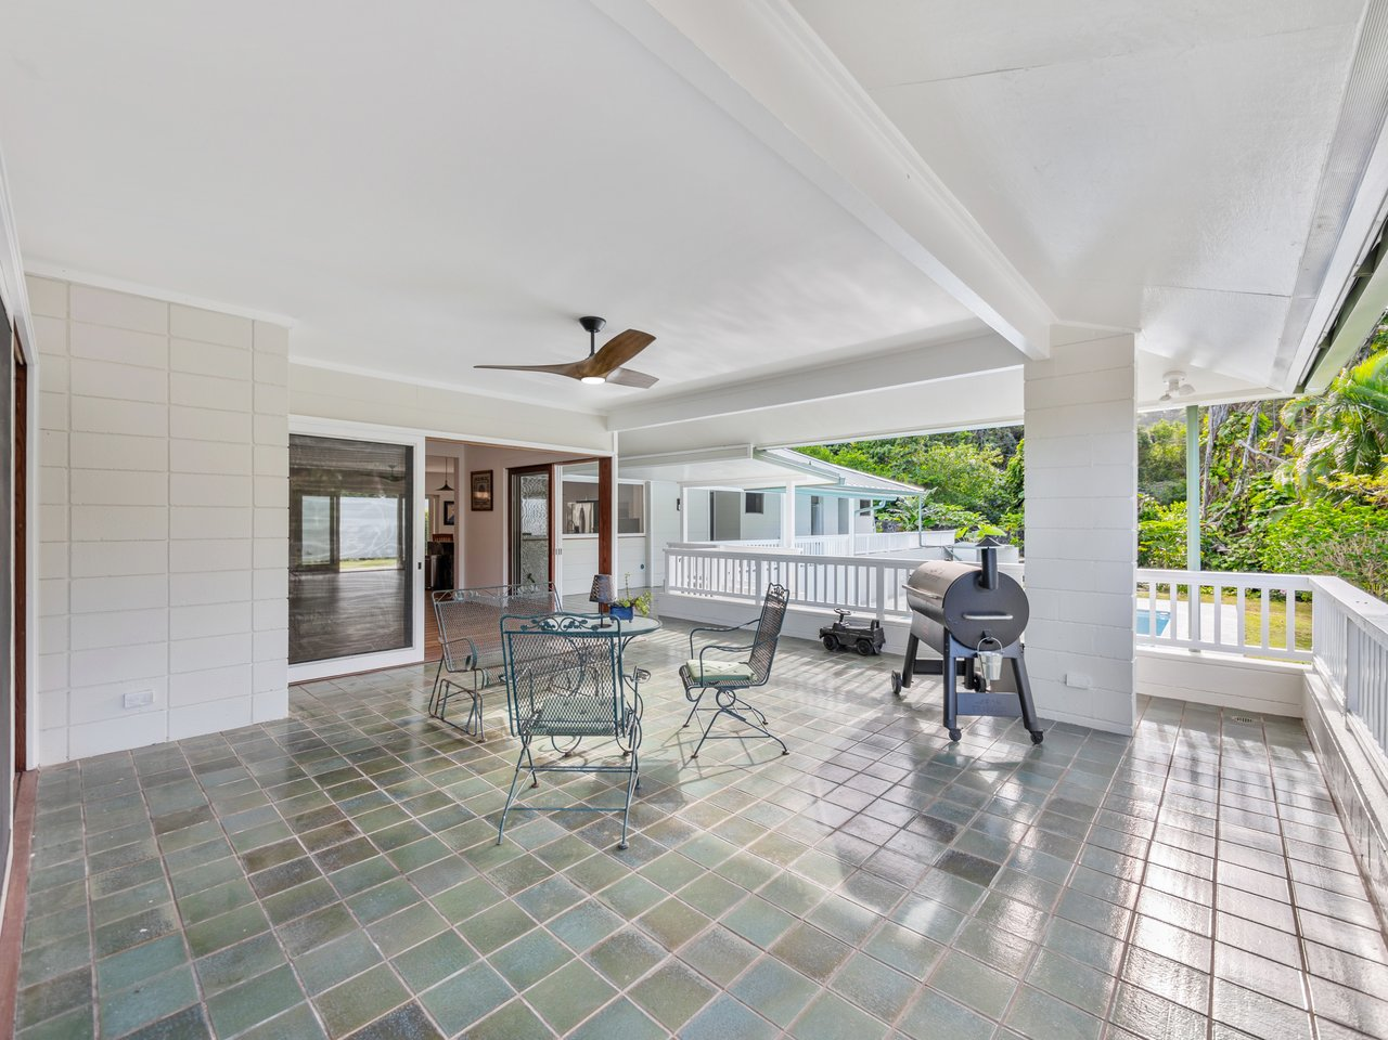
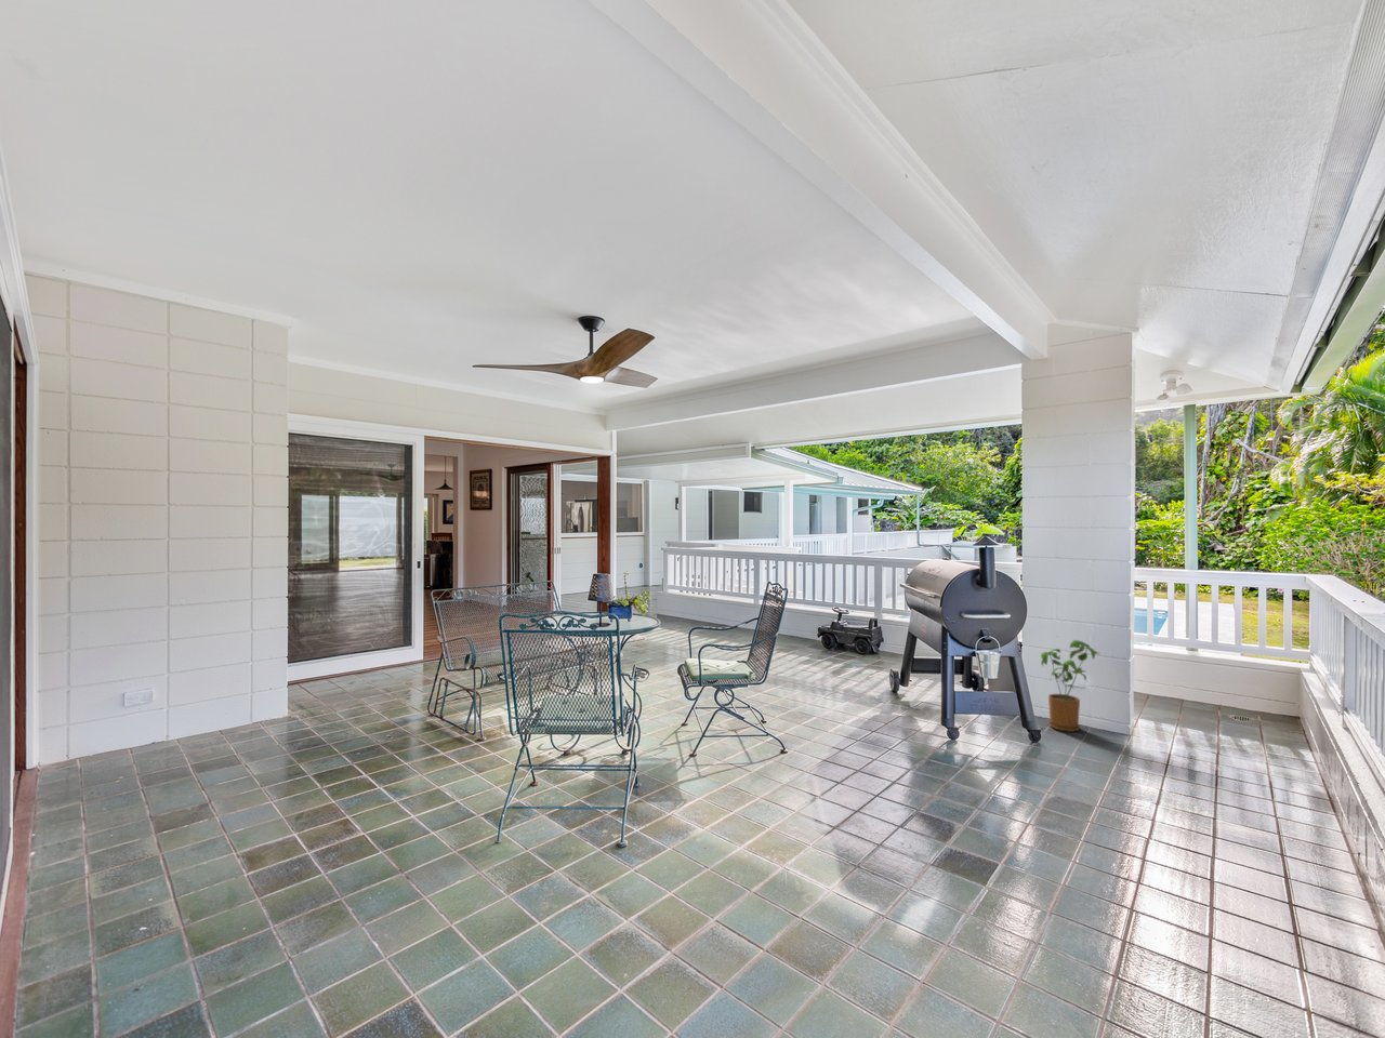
+ house plant (1064, 684)
